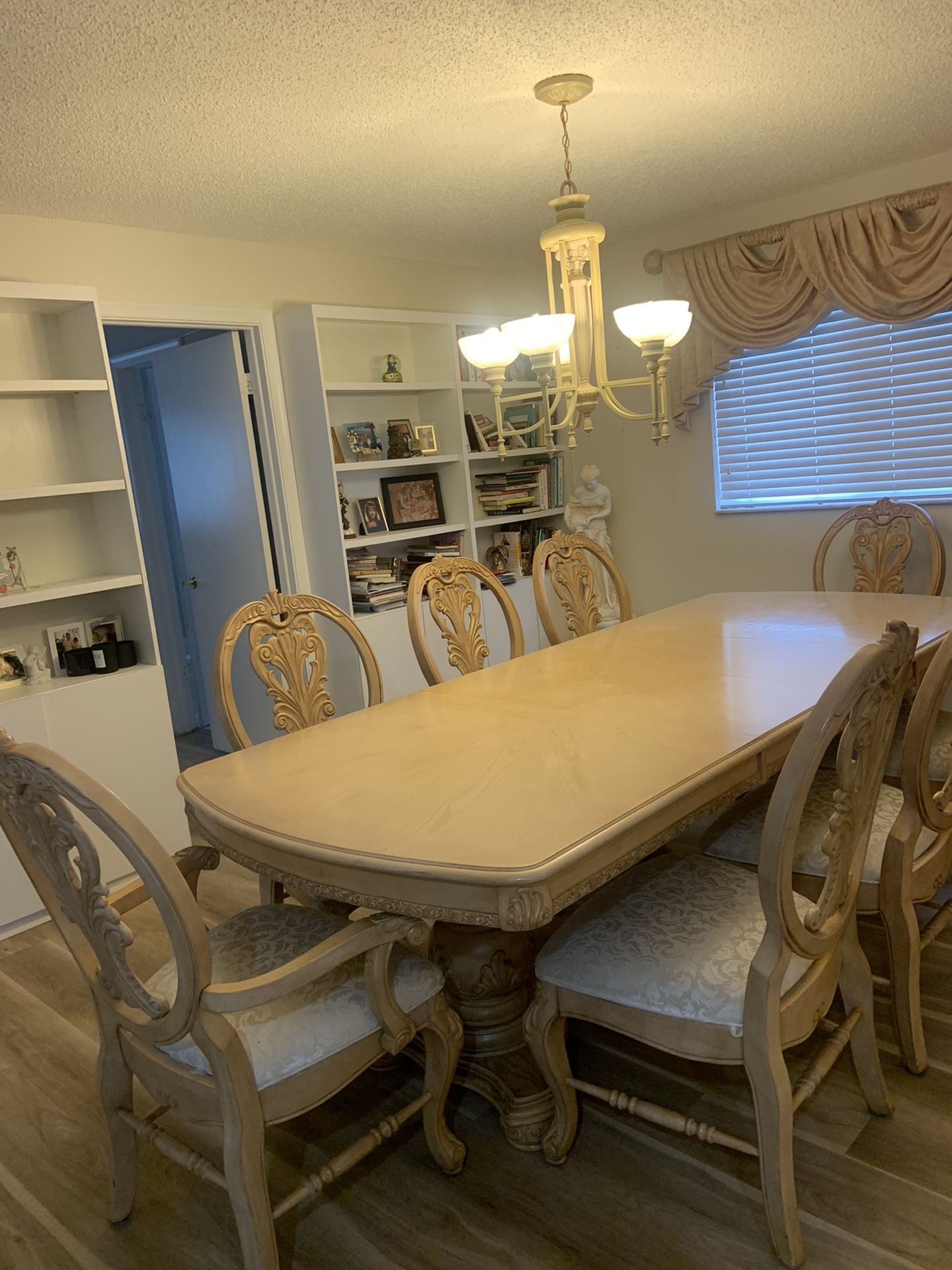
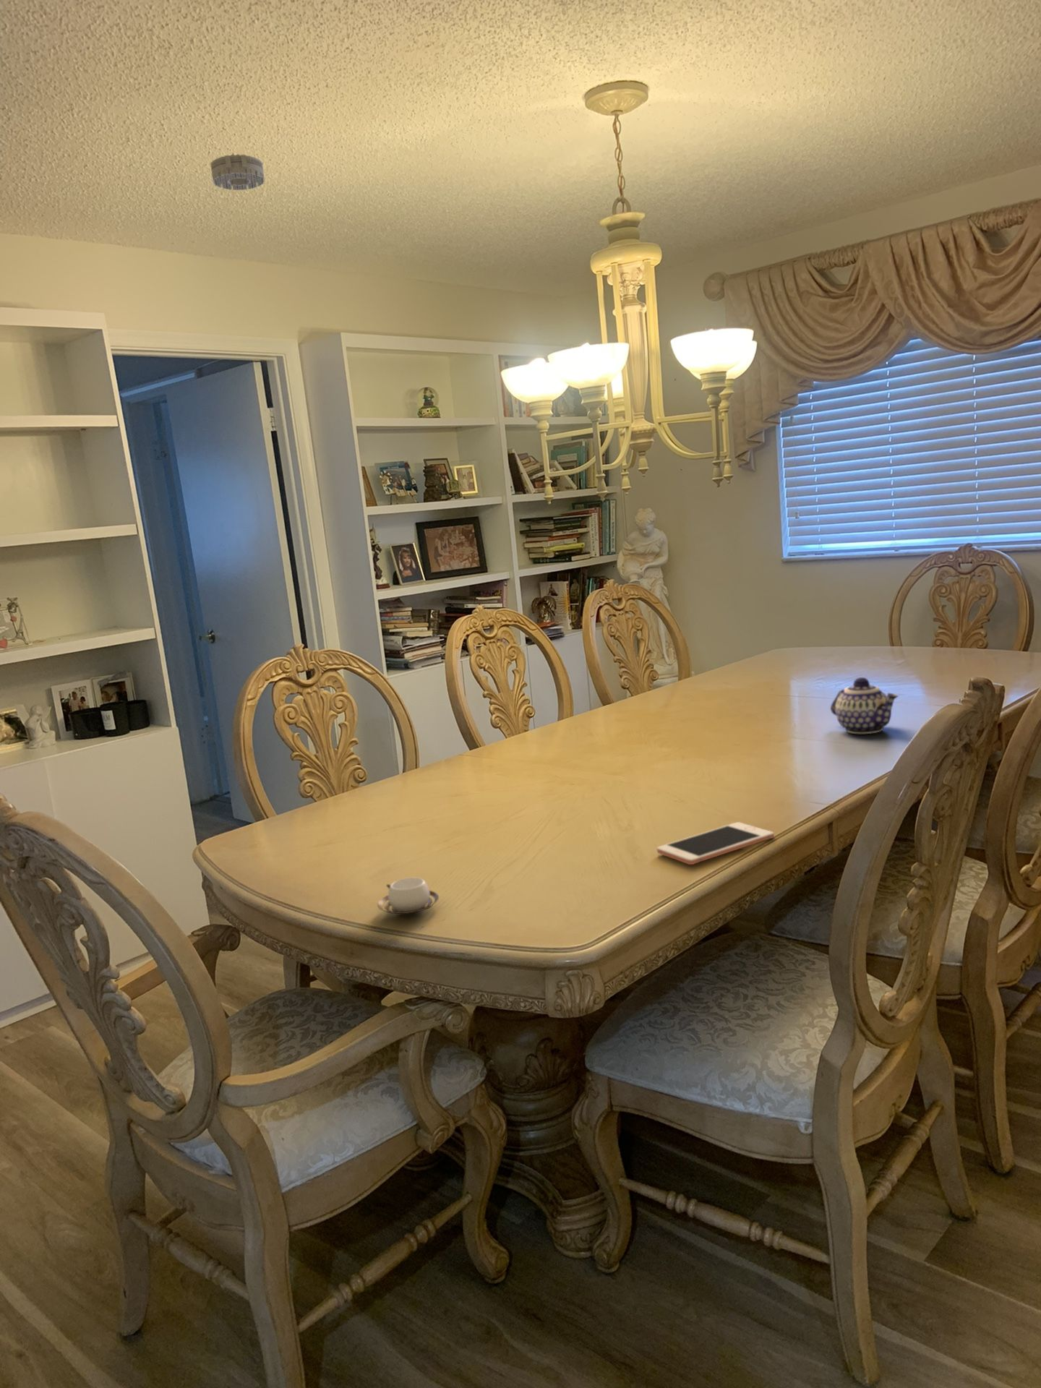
+ teapot (863, 704)
+ cup (409, 897)
+ smoke detector (237, 172)
+ cell phone (715, 843)
